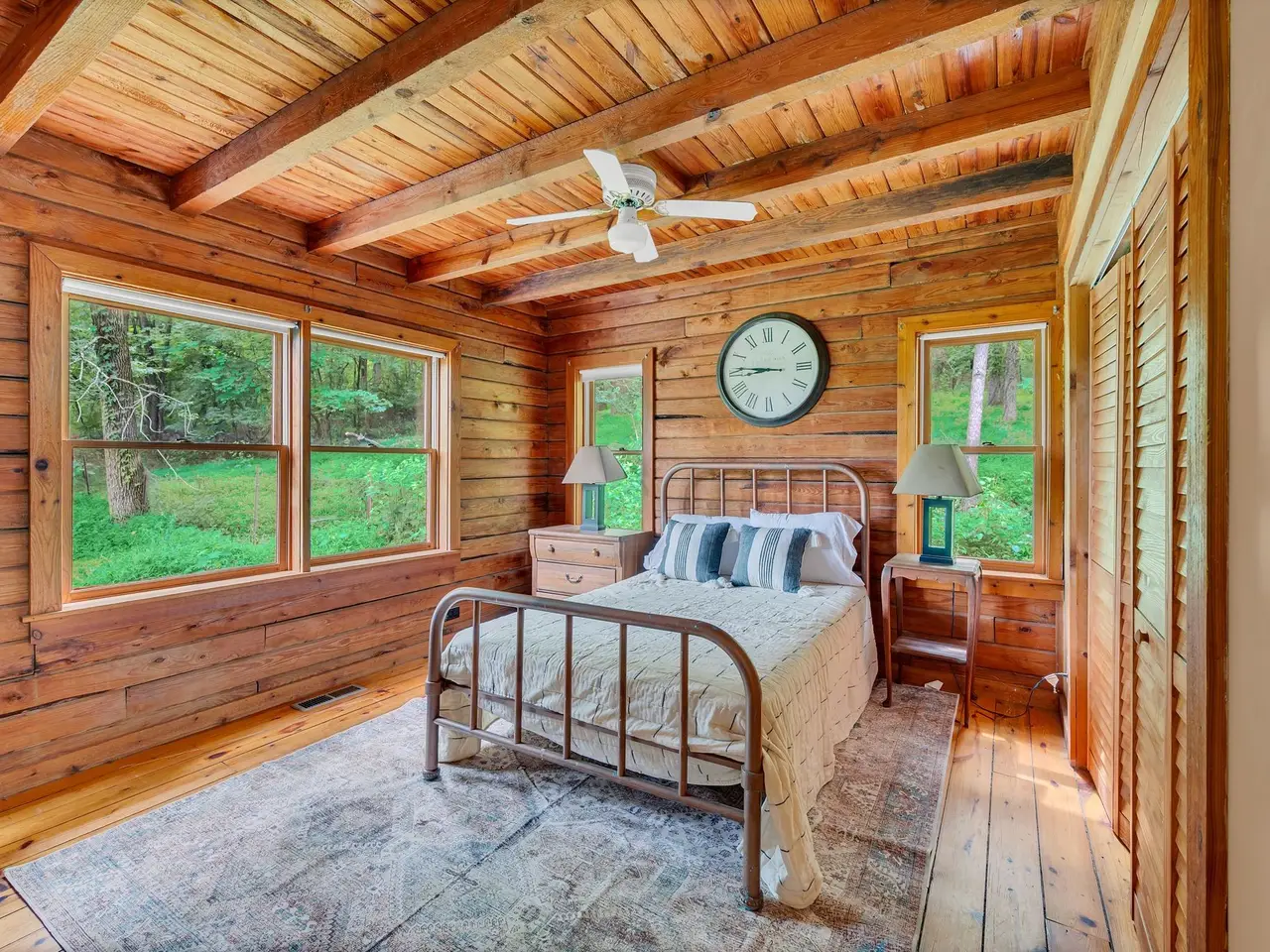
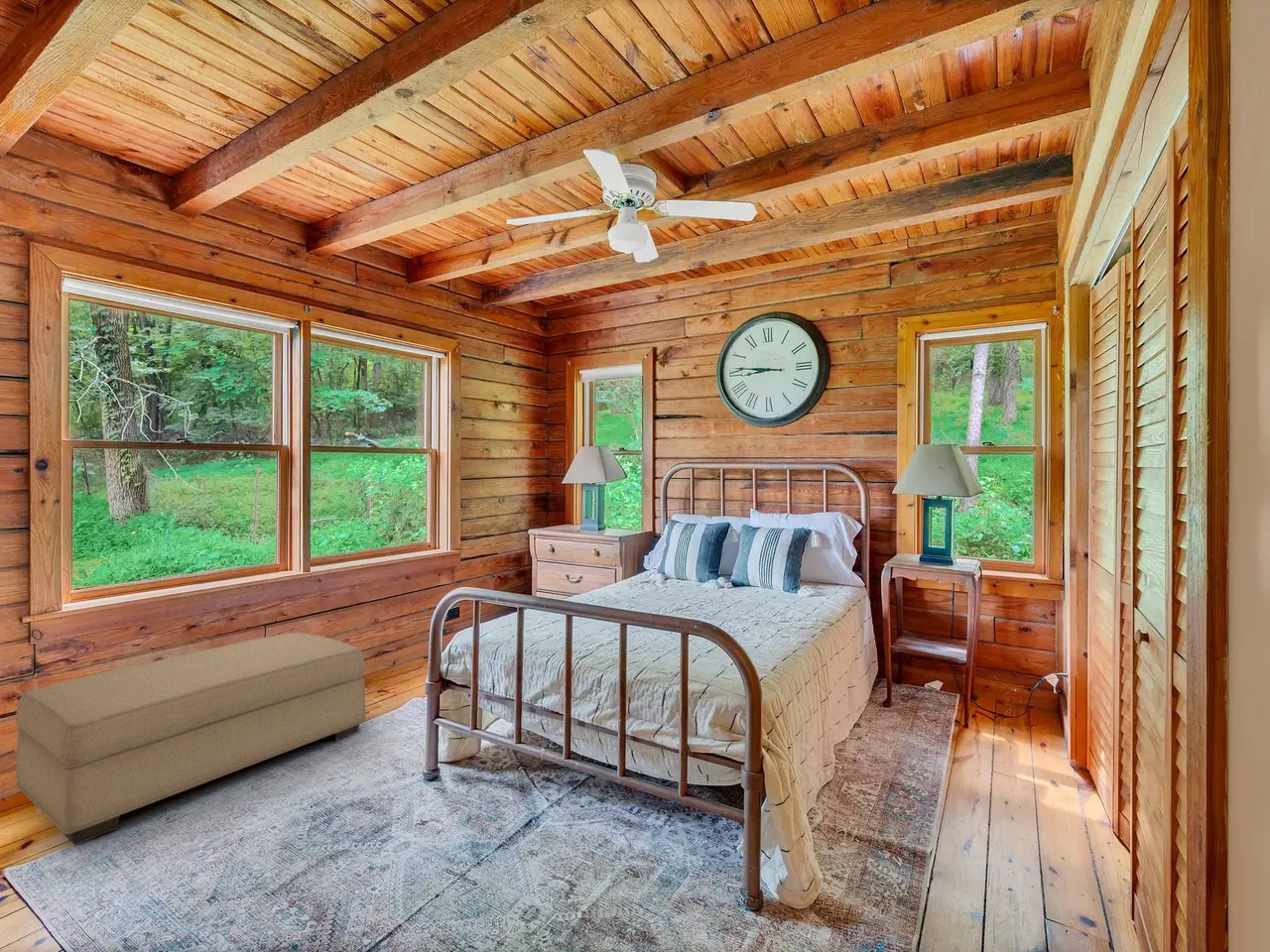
+ ottoman (210, 710)
